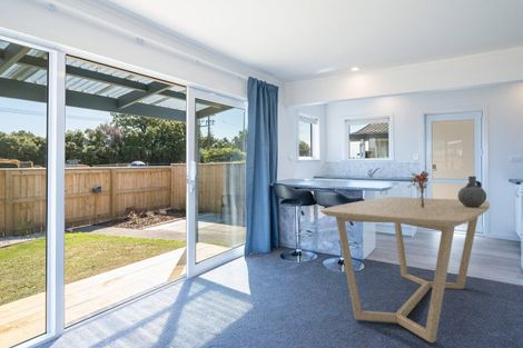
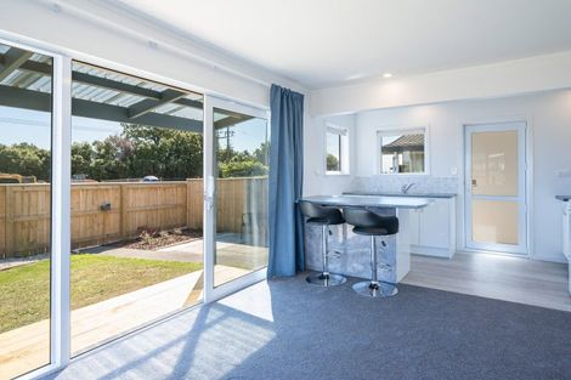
- dining table (404, 253)
- bouquet (421, 189)
- ceramic jug (472, 191)
